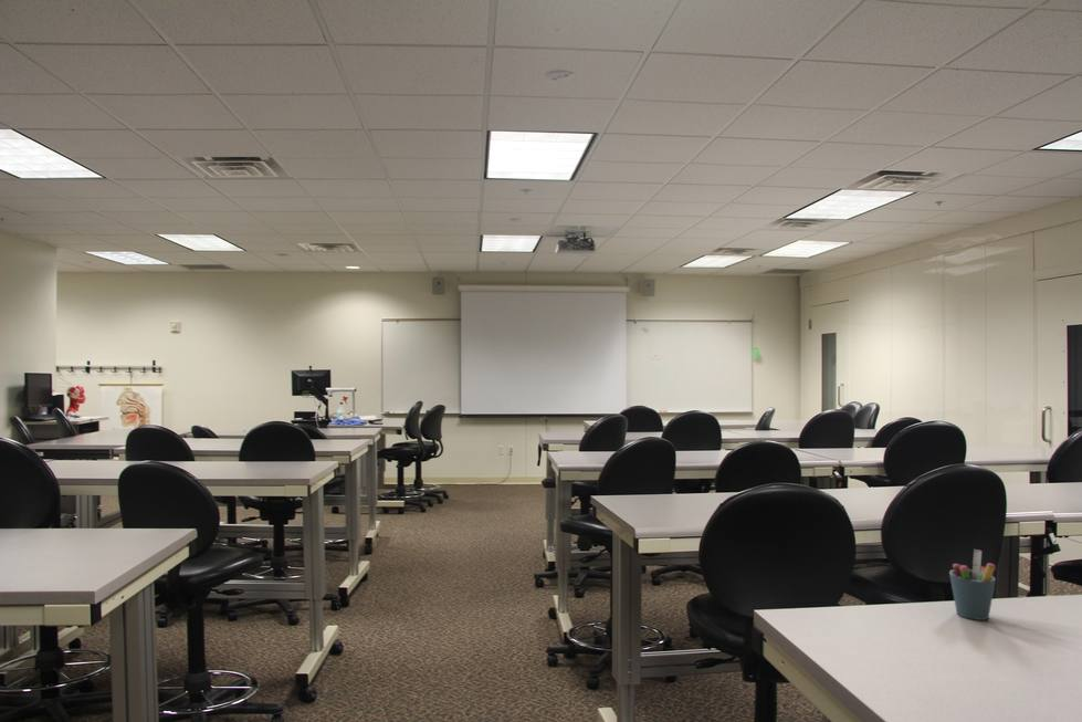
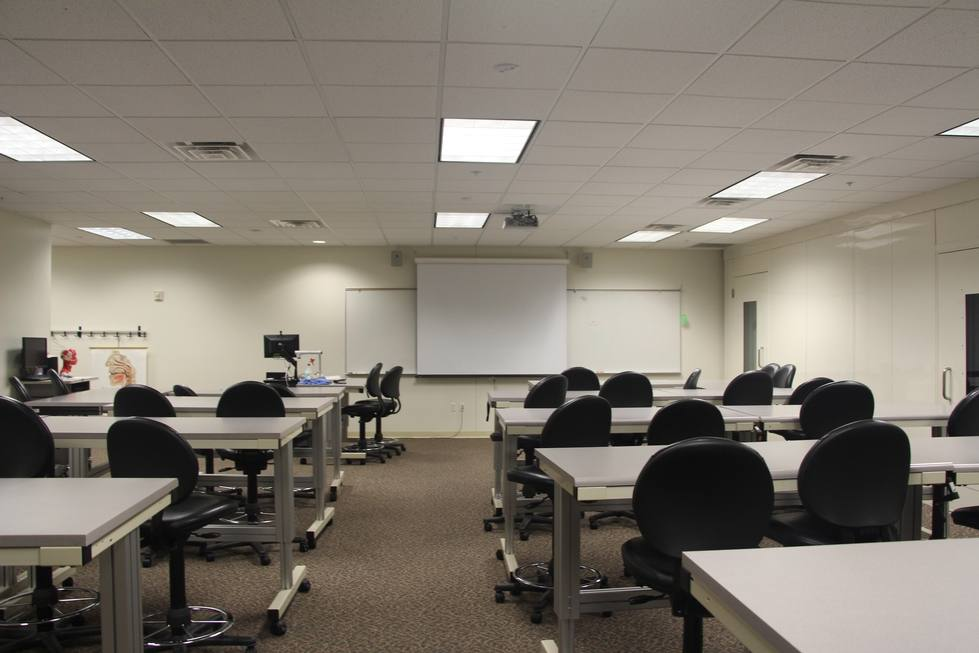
- pen holder (973, 584)
